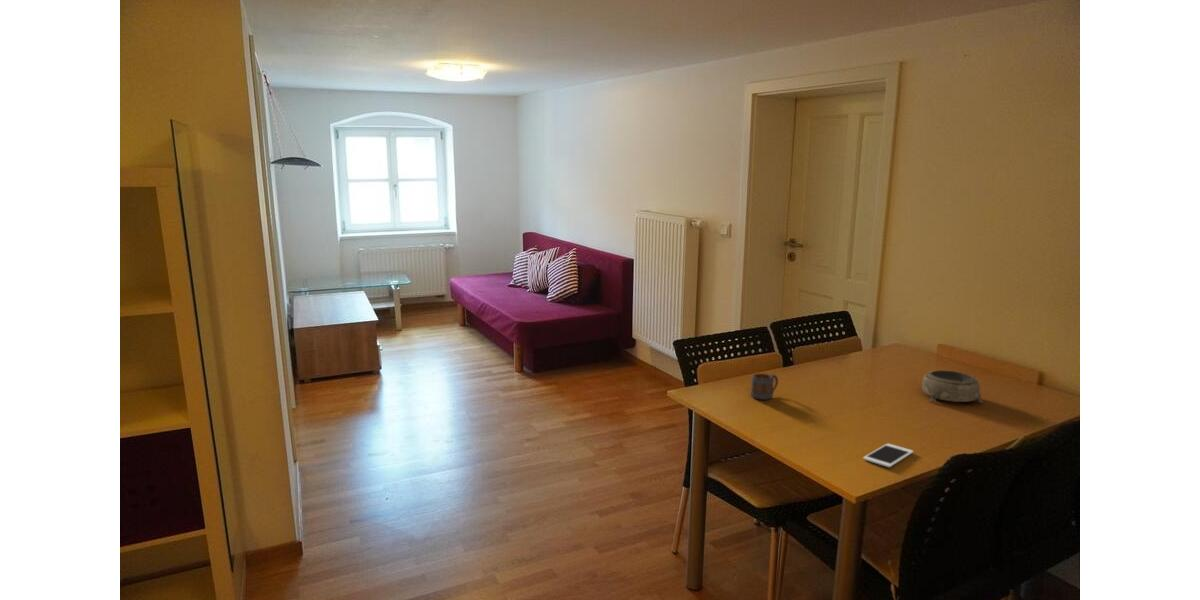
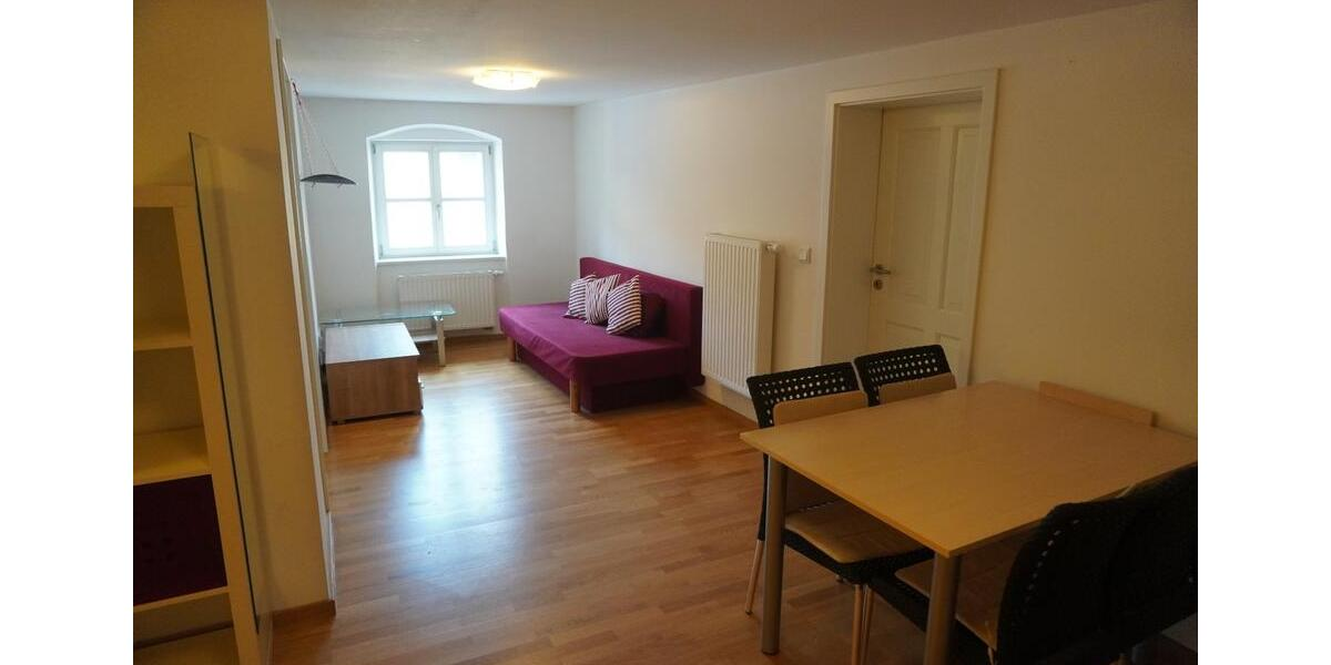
- mug (766, 385)
- cell phone (888, 454)
- decorative bowl (952, 387)
